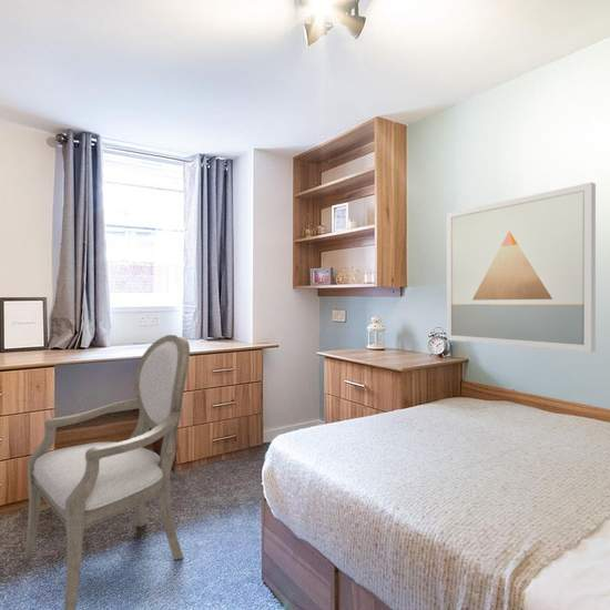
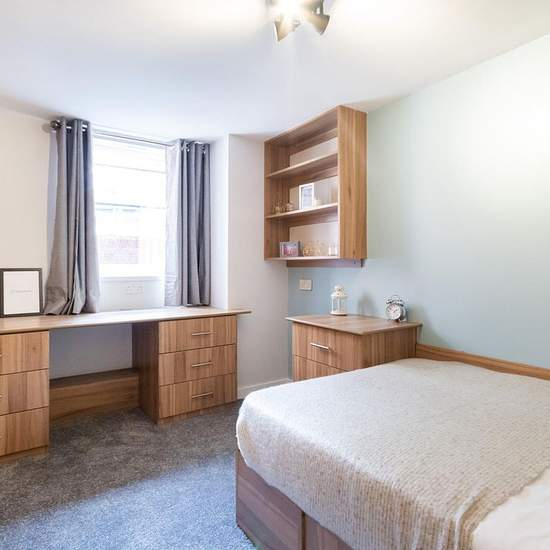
- wall art (510, 272)
- chair (119, 447)
